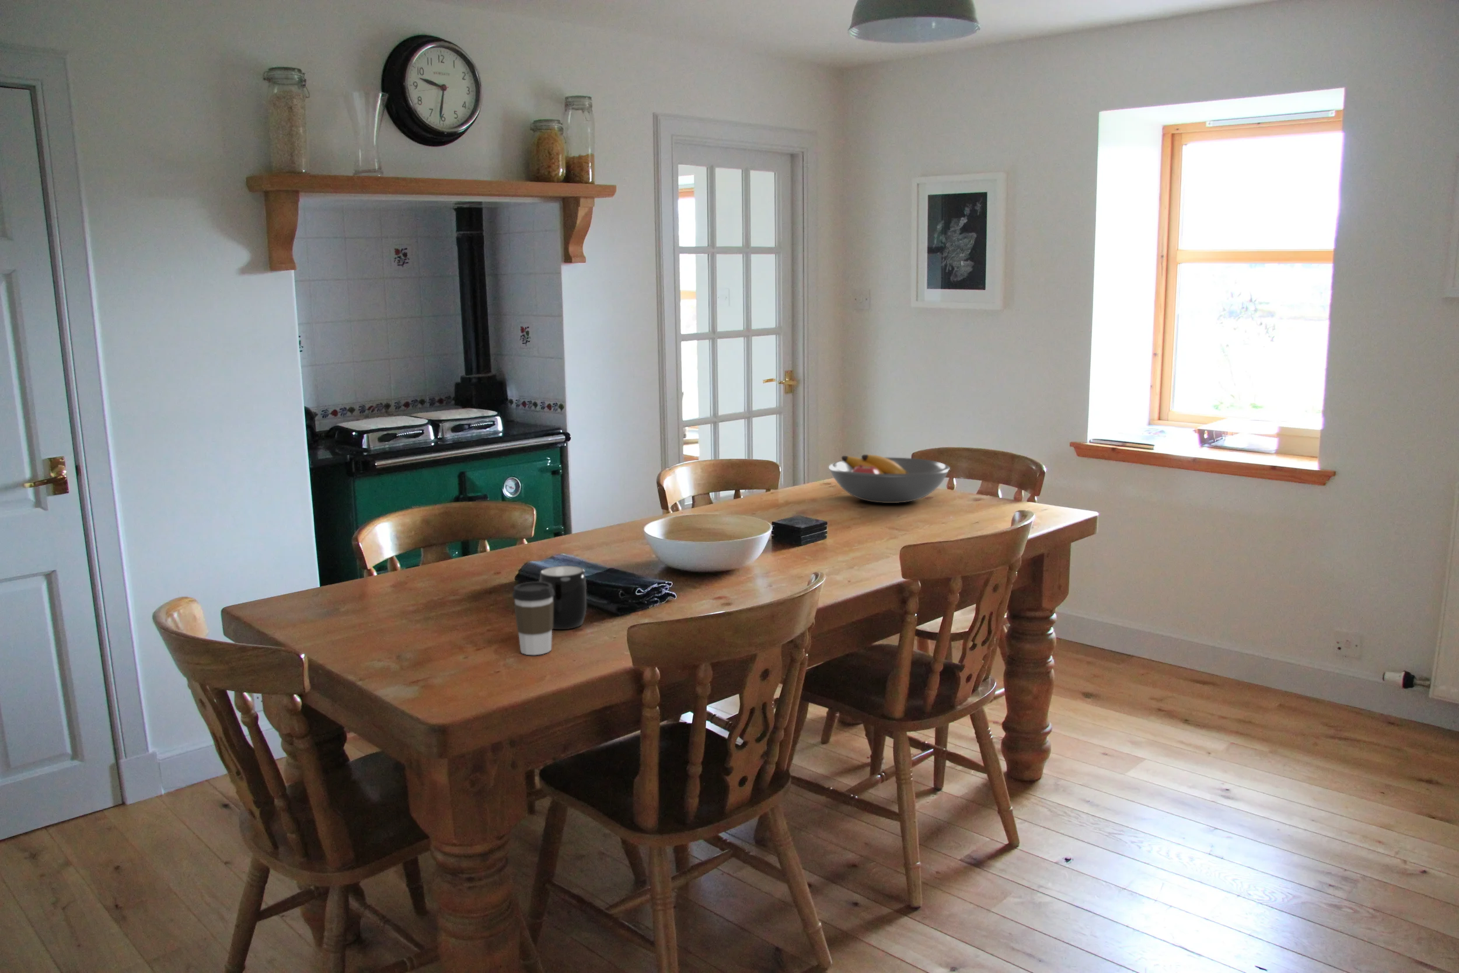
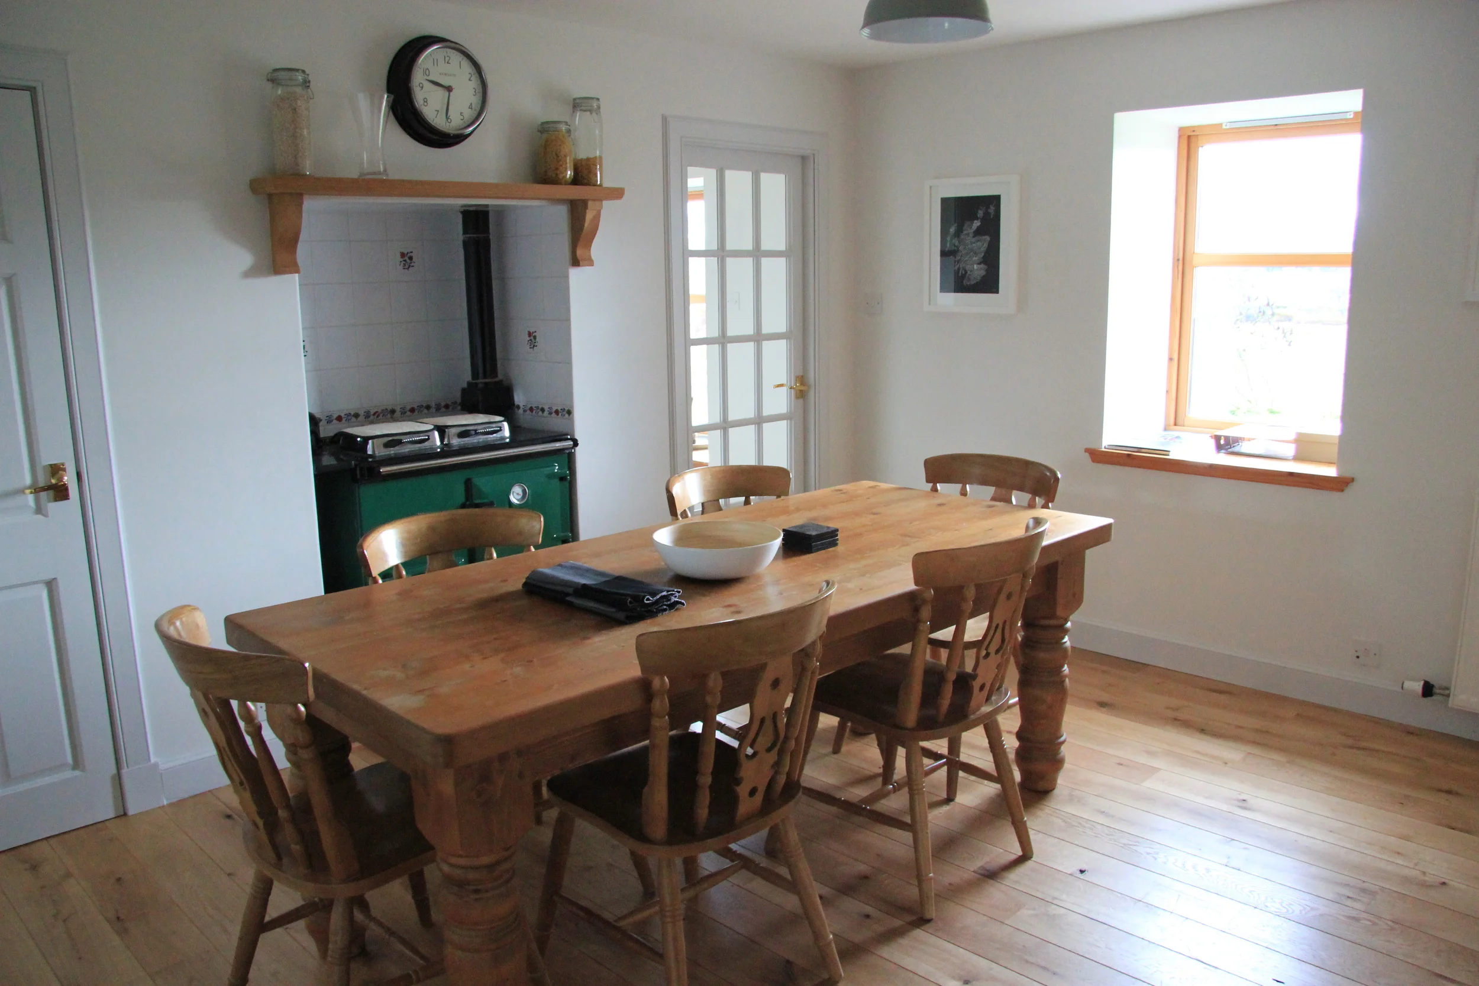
- coffee cup (534, 618)
- mug (558, 596)
- fruit bowl (888, 478)
